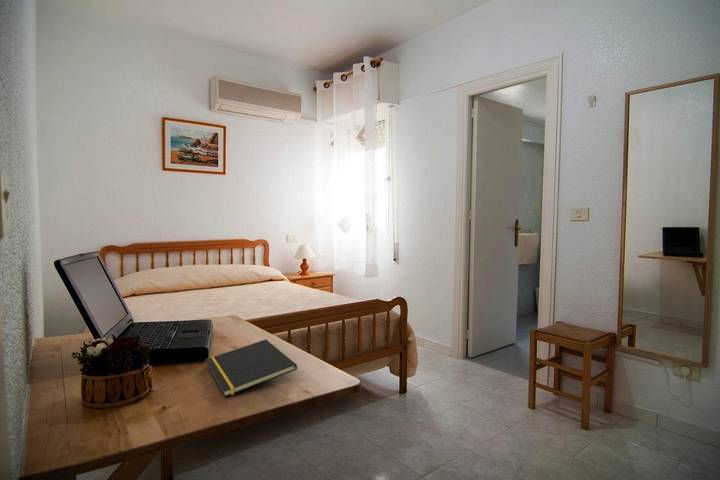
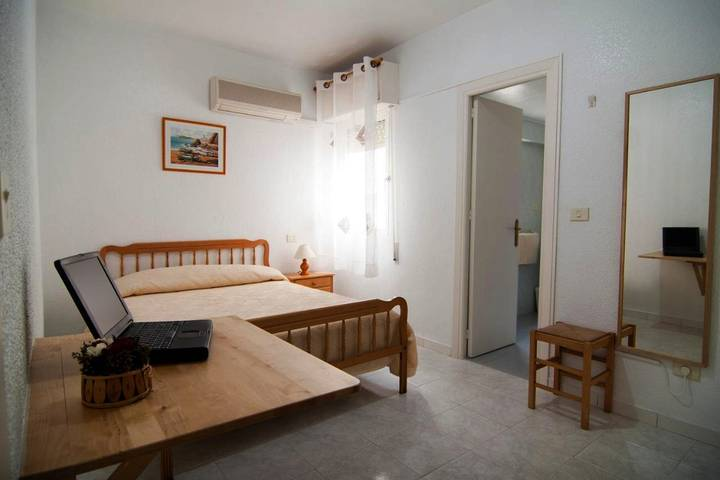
- notepad (248, 364)
